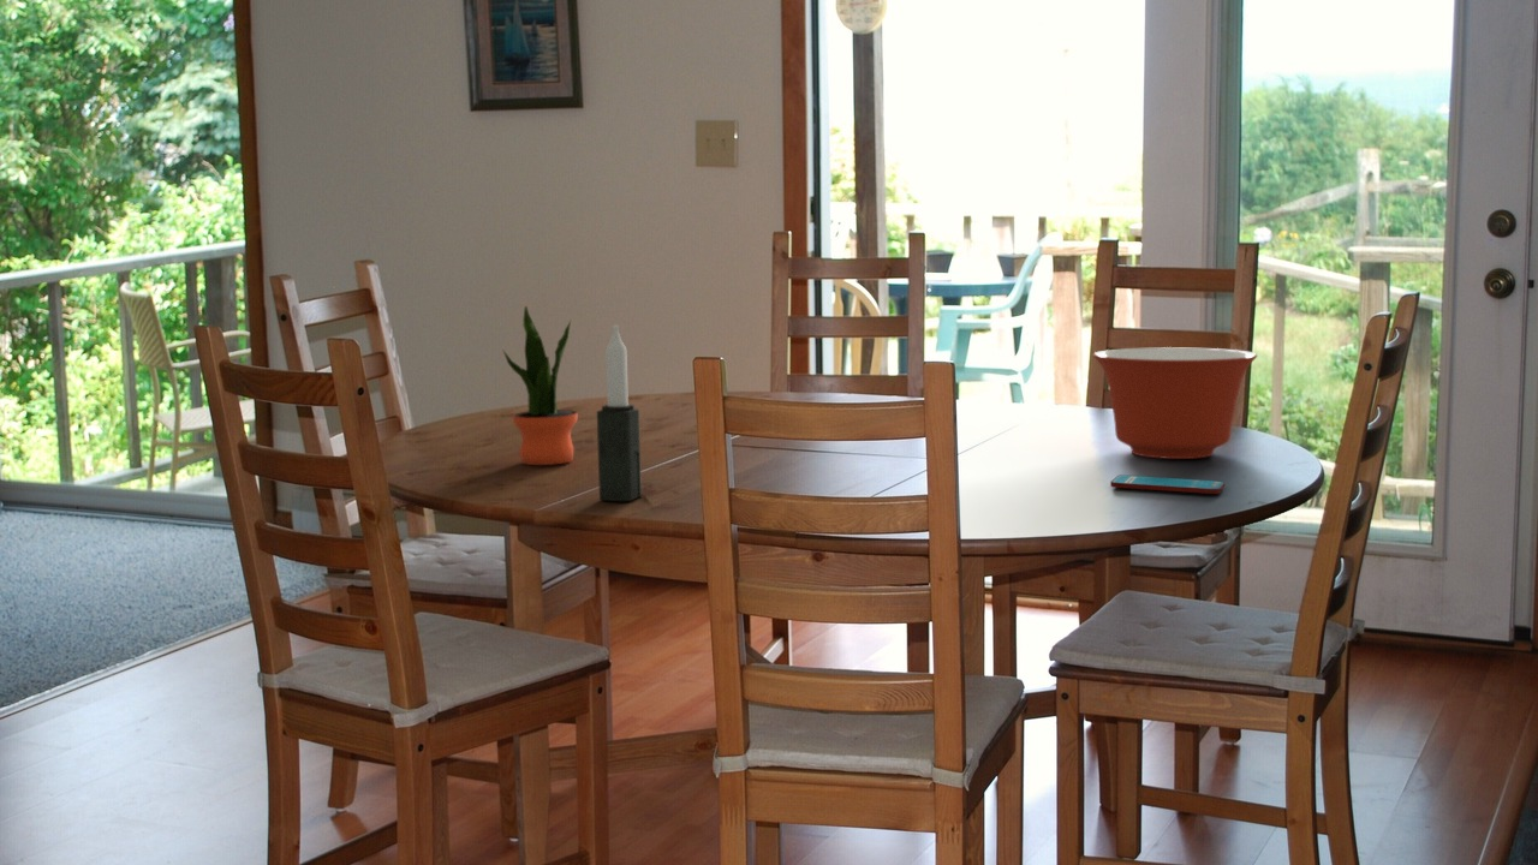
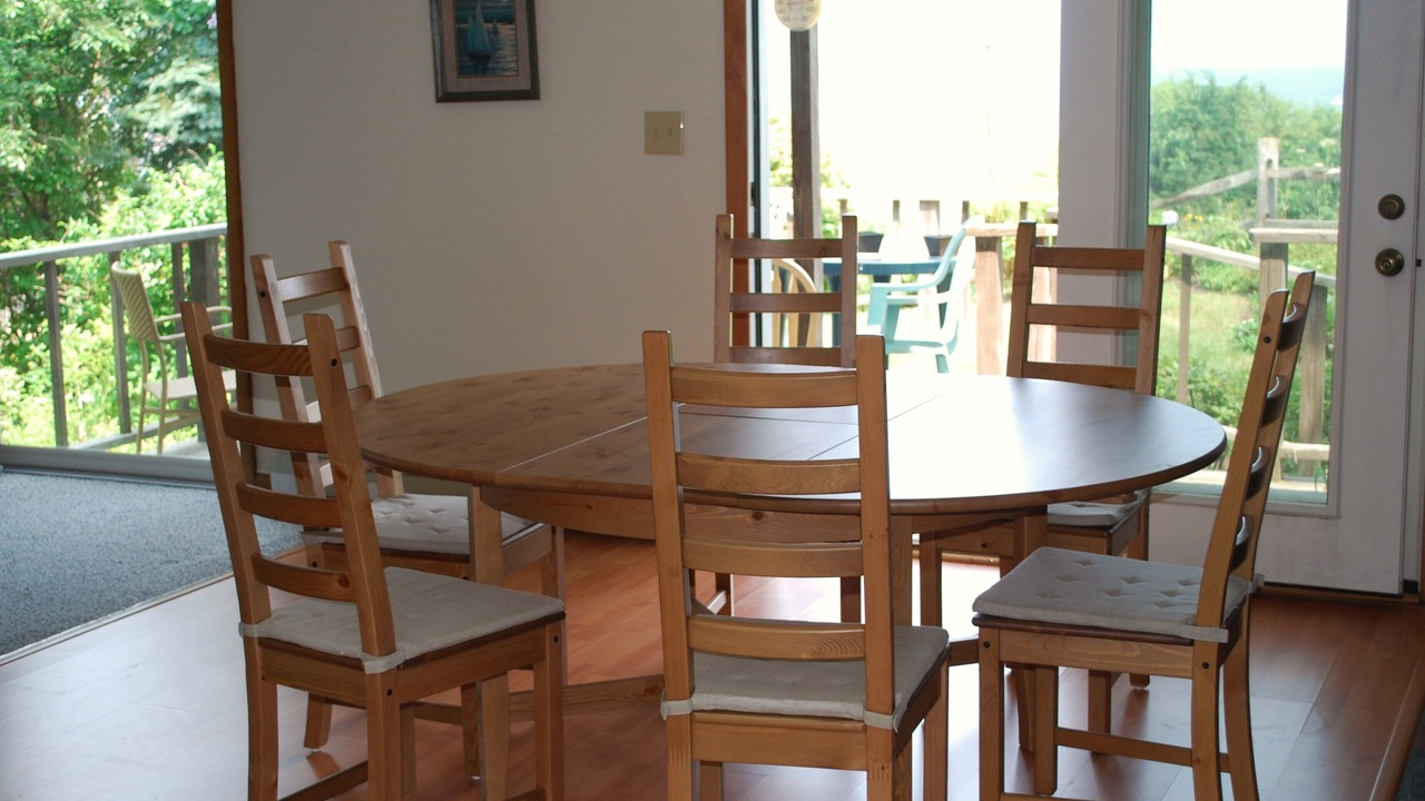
- mixing bowl (1173, 402)
- smartphone (1167, 484)
- candle (618, 411)
- potted plant (537, 383)
